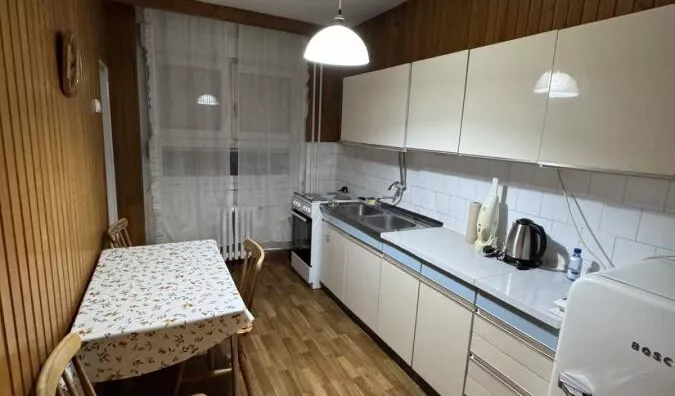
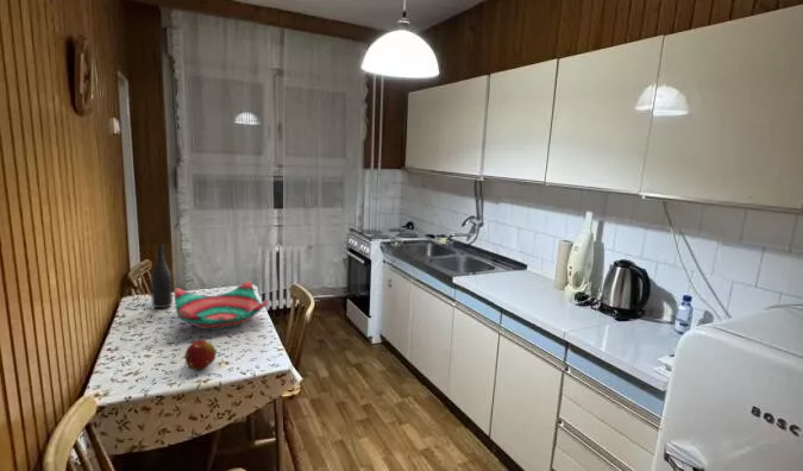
+ wine bottle (161, 276)
+ decorative bowl (220, 308)
+ fruit (202, 354)
